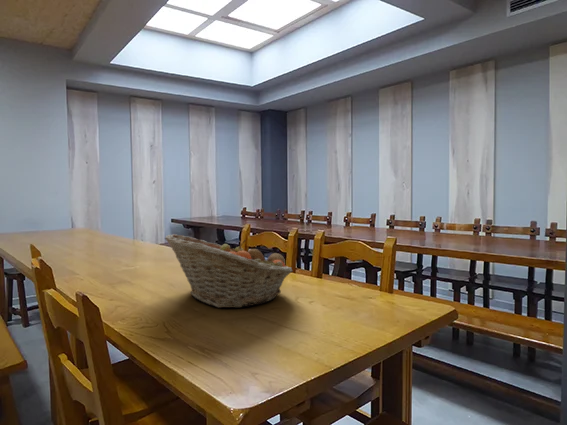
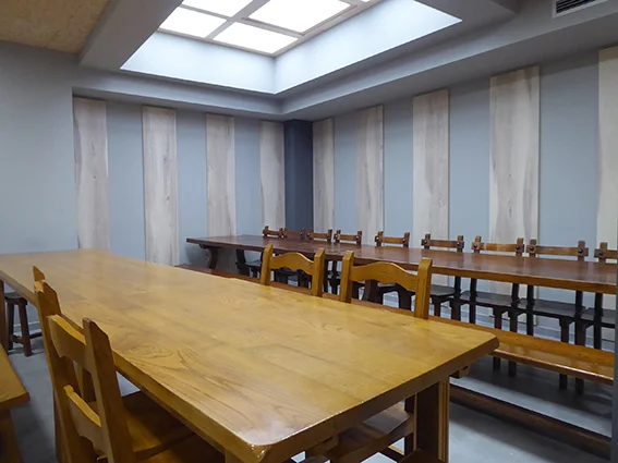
- fruit basket (227, 264)
